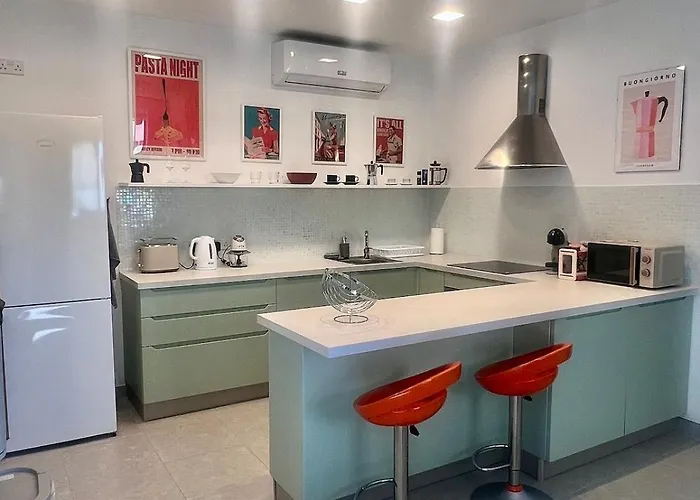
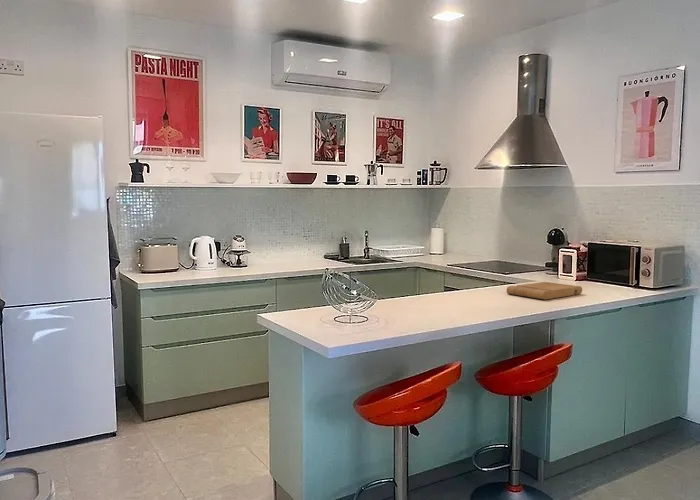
+ cutting board (544, 290)
